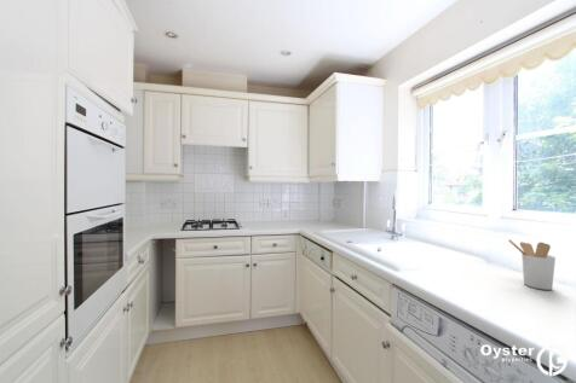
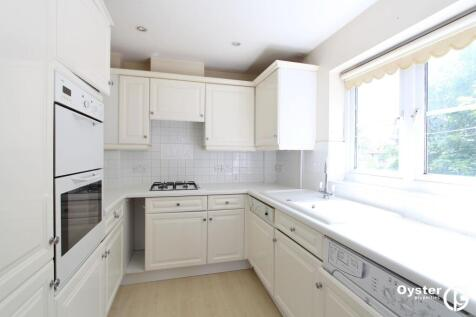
- utensil holder (529, 262)
